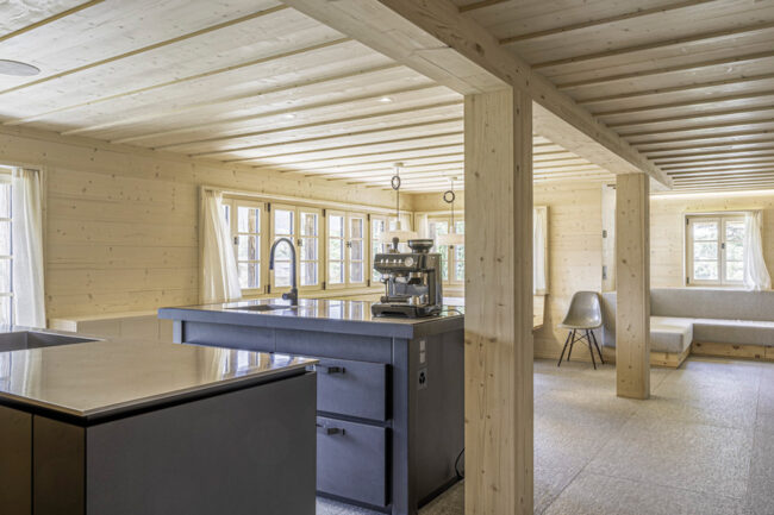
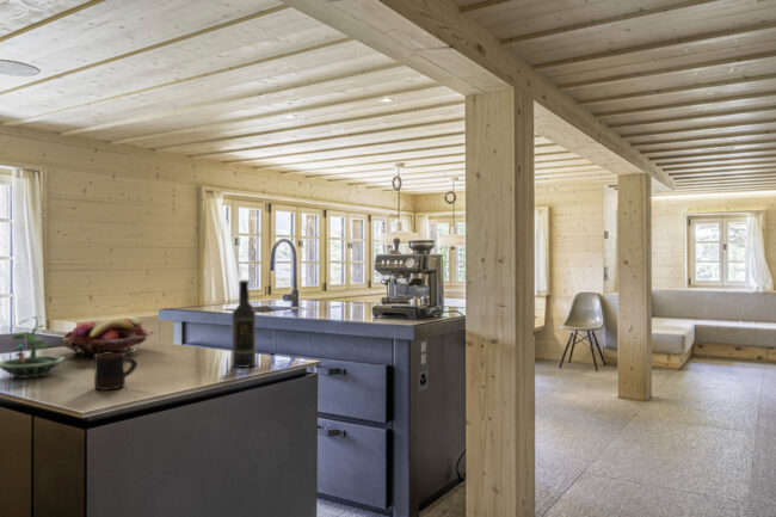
+ wine bottle (244, 322)
+ terrarium (32, 330)
+ fruit basket (107, 334)
+ mug (116, 369)
